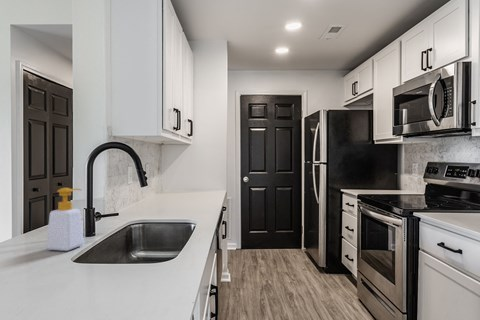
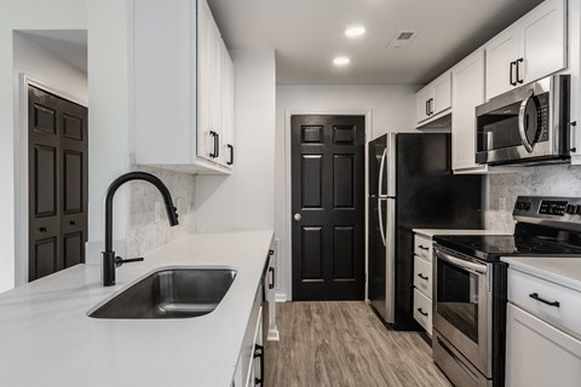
- soap bottle (69, 216)
